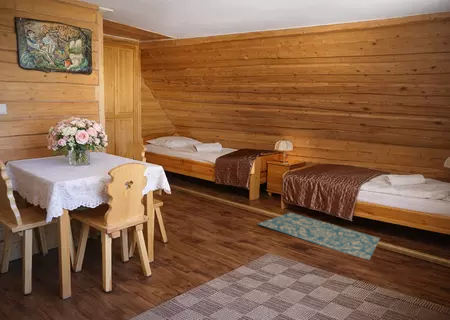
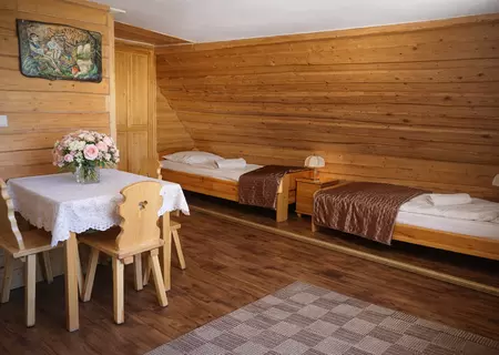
- rug (323, 232)
